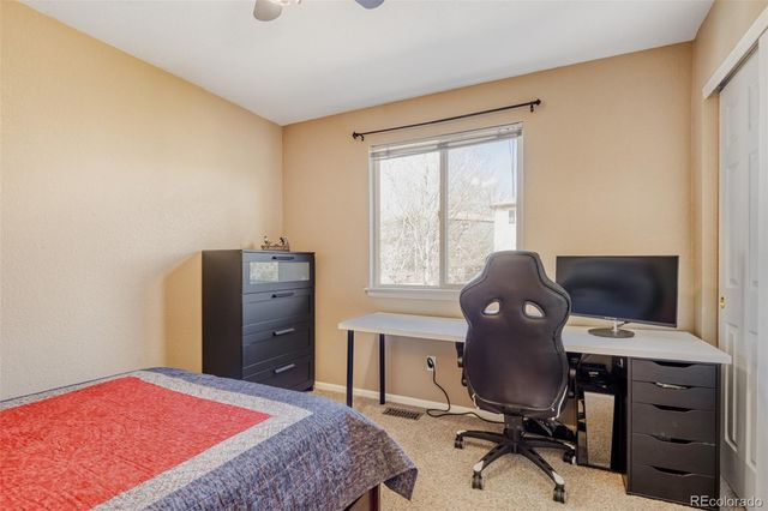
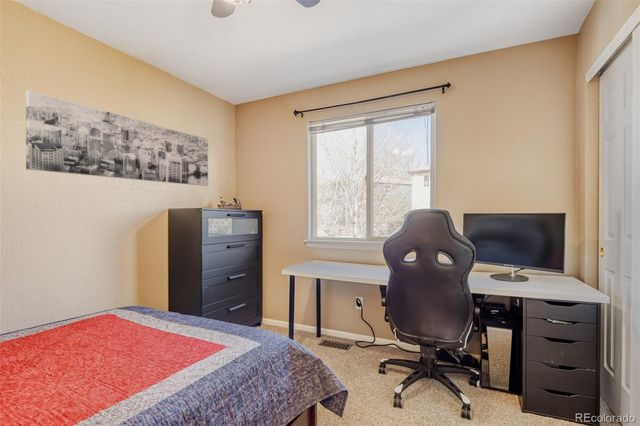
+ wall art (139, 150)
